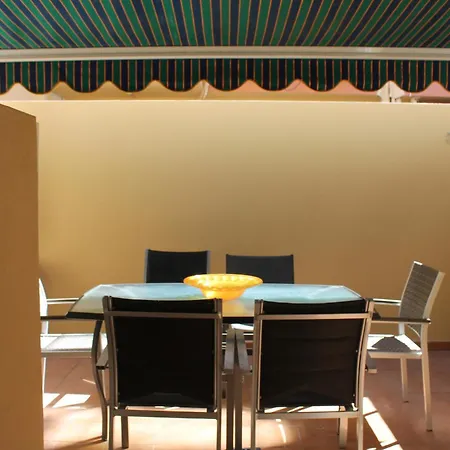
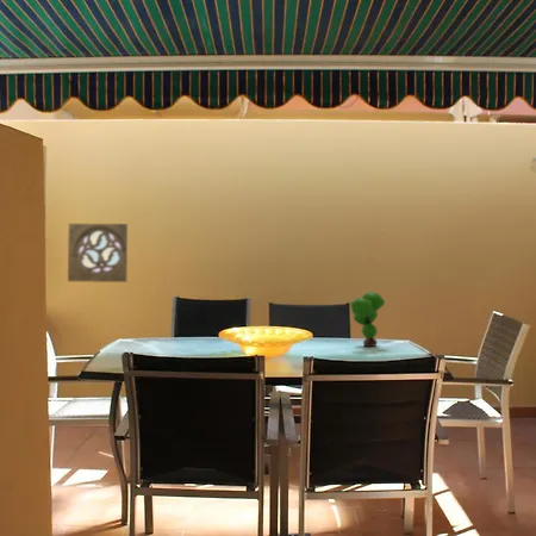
+ wall ornament (98, 253)
+ plant (366, 319)
